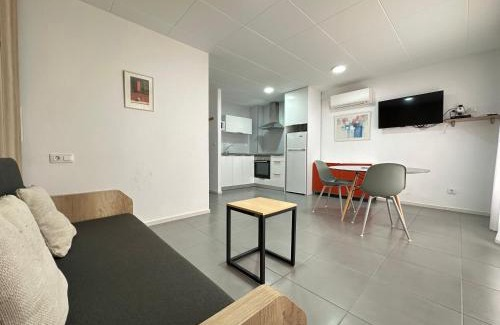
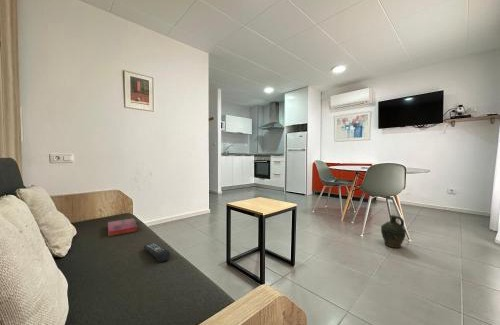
+ ceramic jug (392, 230)
+ remote control (156, 250)
+ hardback book (122, 226)
